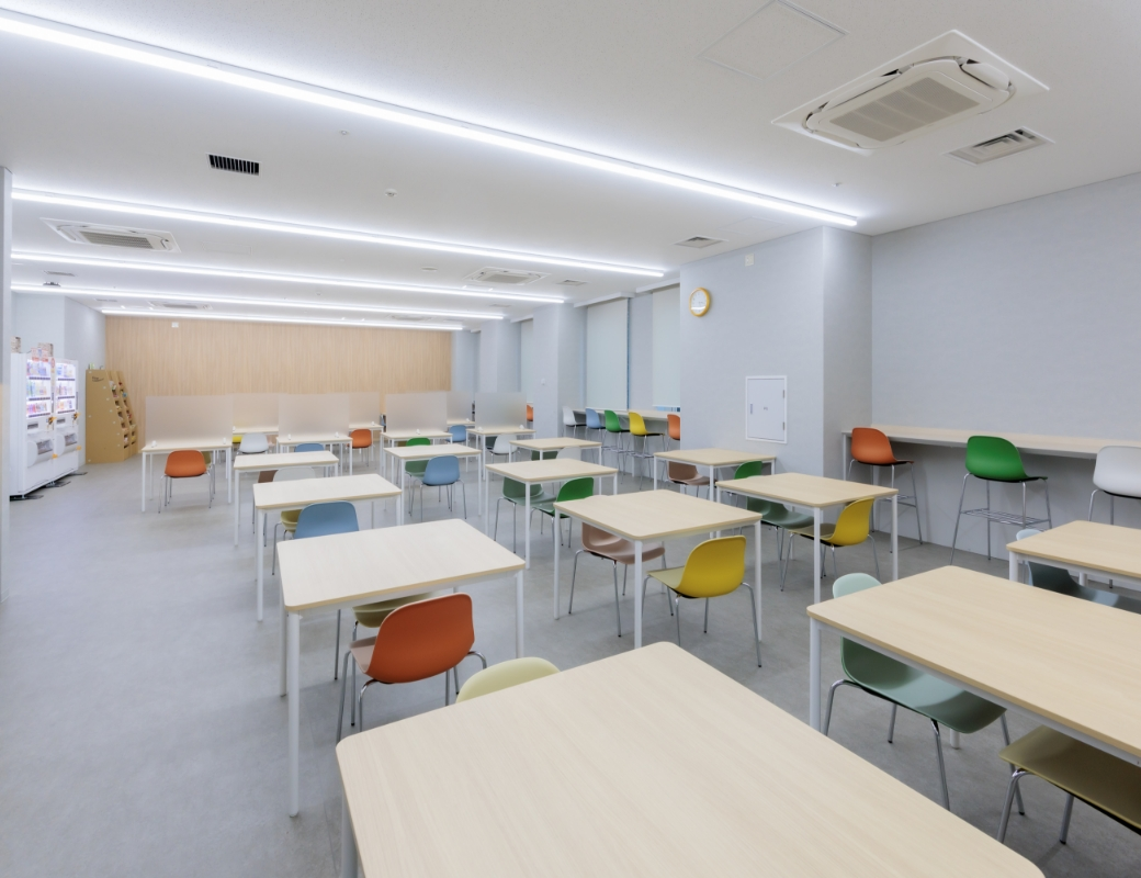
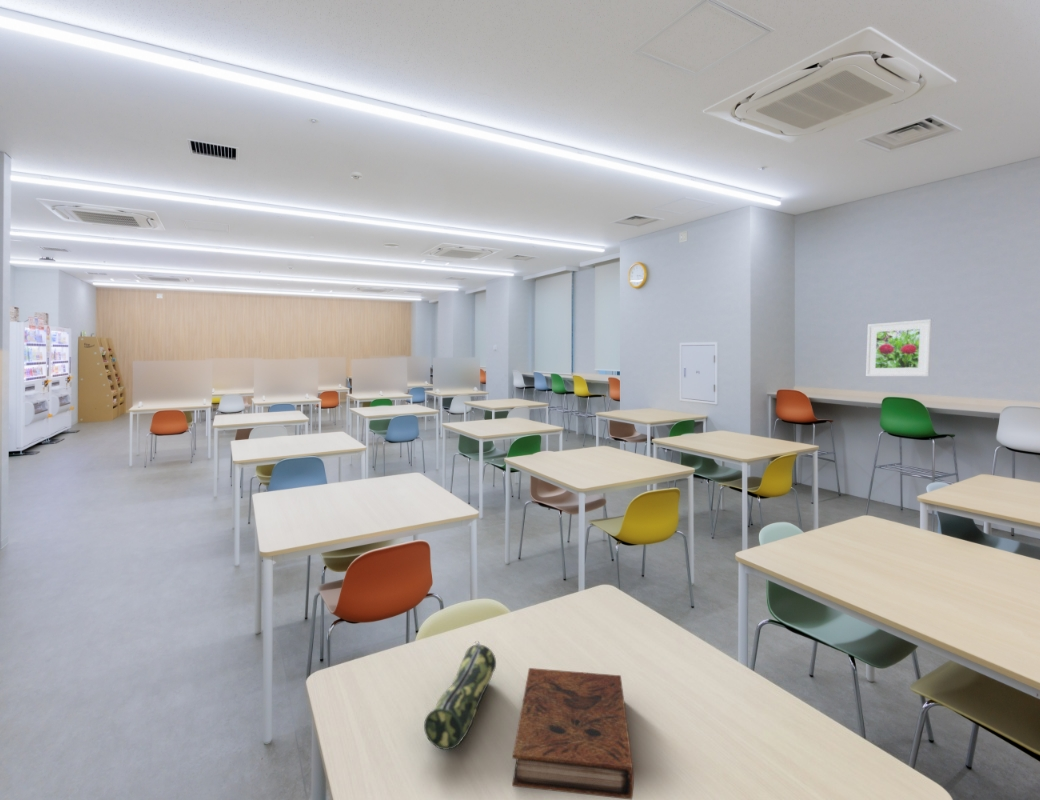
+ book (573, 724)
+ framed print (897, 349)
+ pencil case (464, 691)
